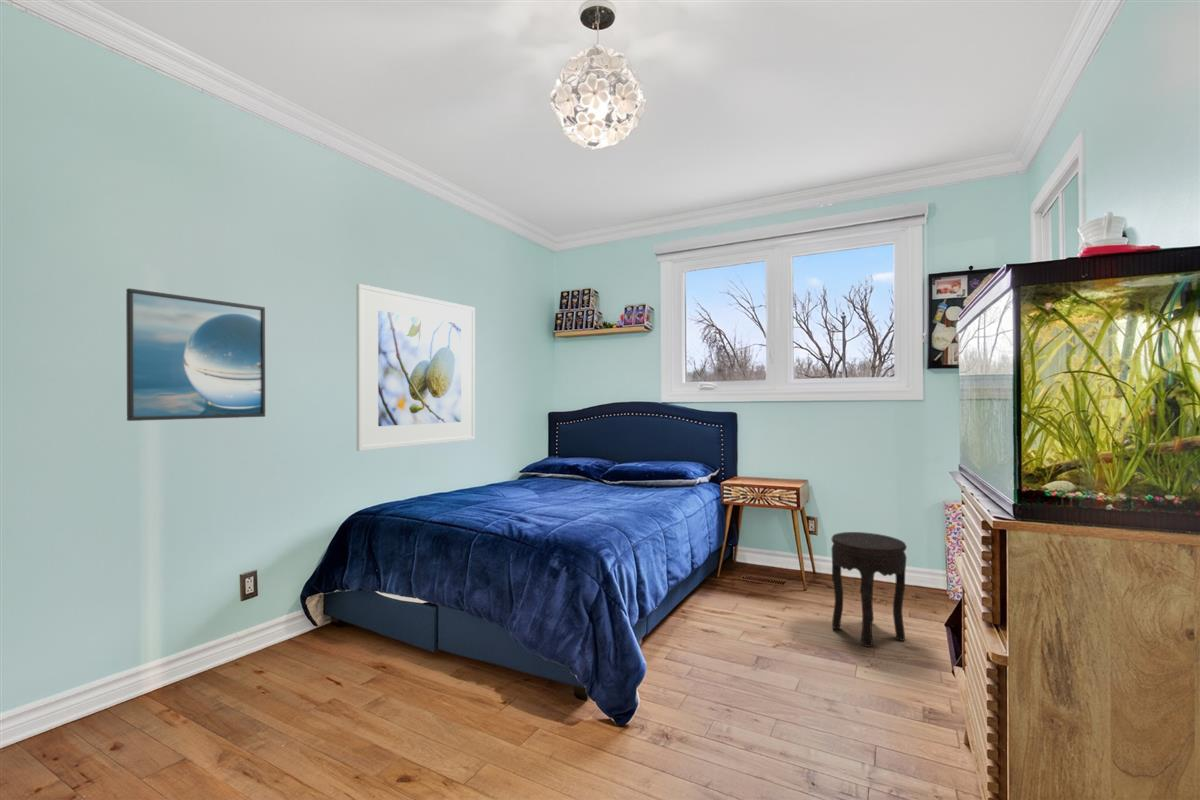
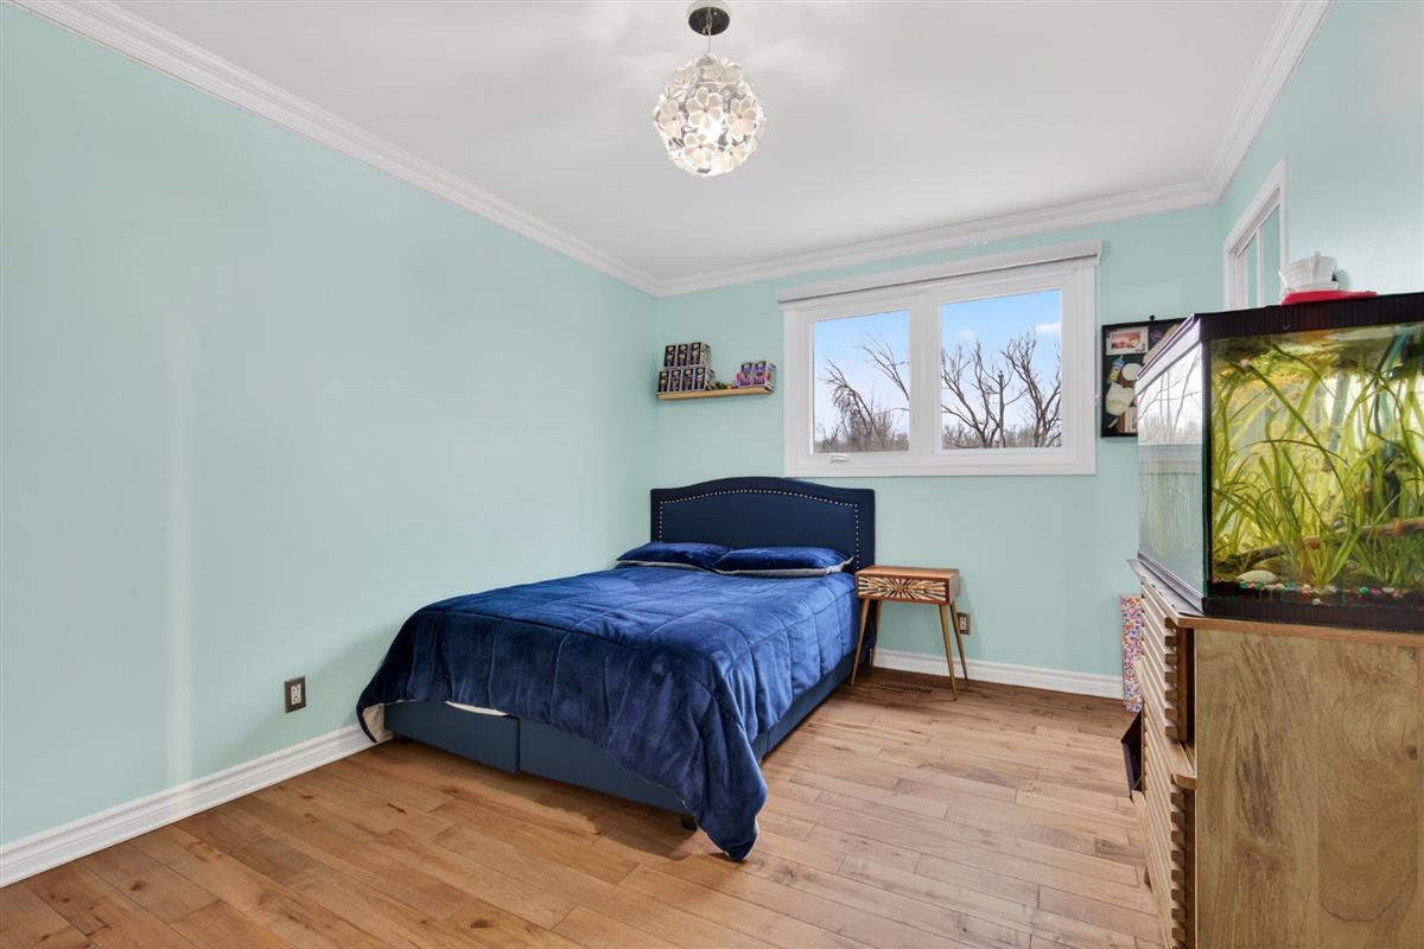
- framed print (202, 358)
- side table (867, 586)
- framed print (422, 370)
